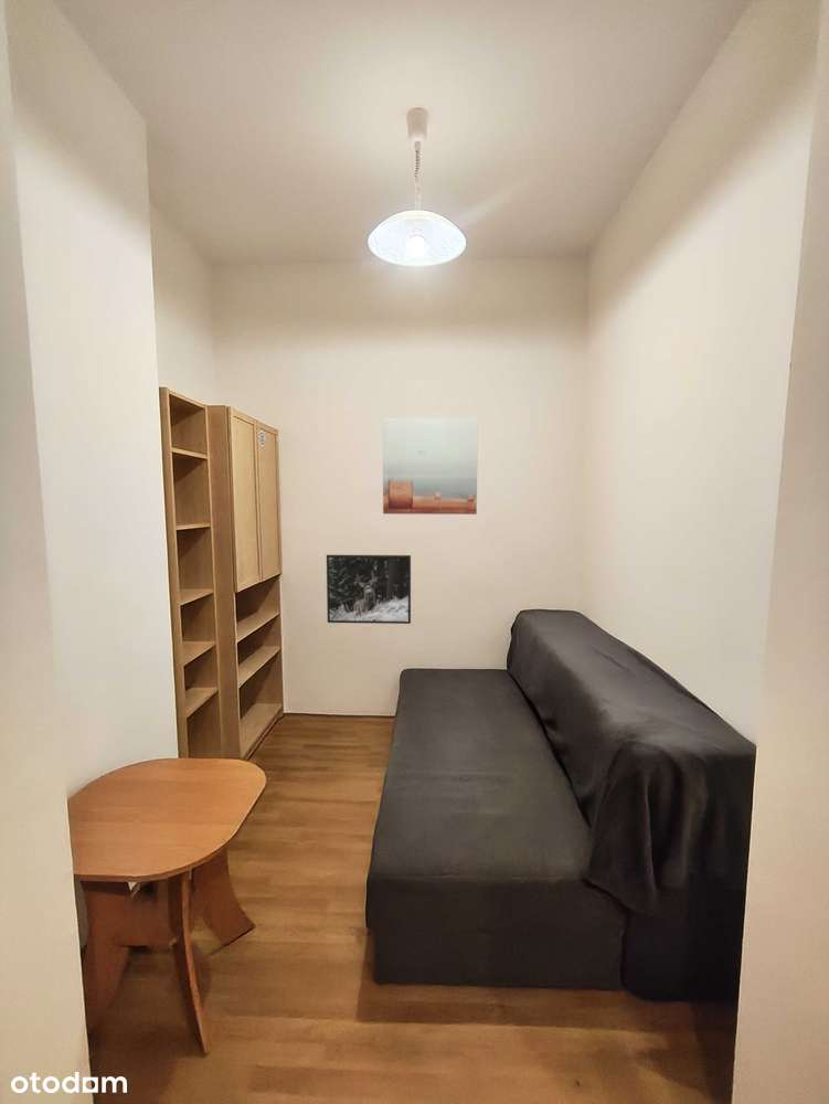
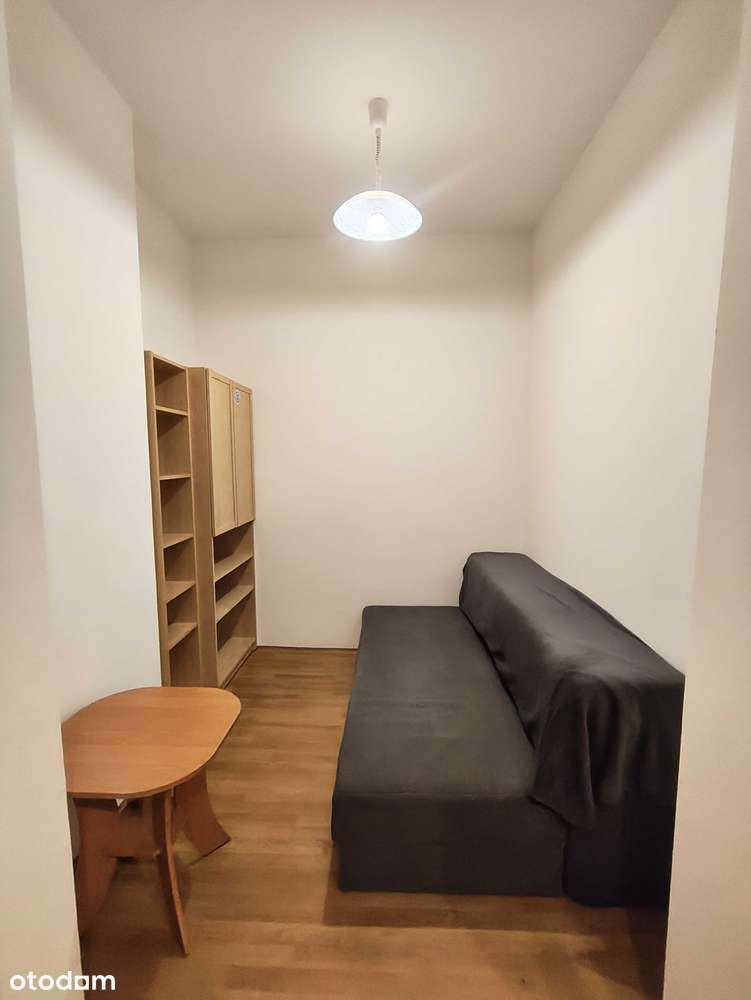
- wall art (429, 466)
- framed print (369, 588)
